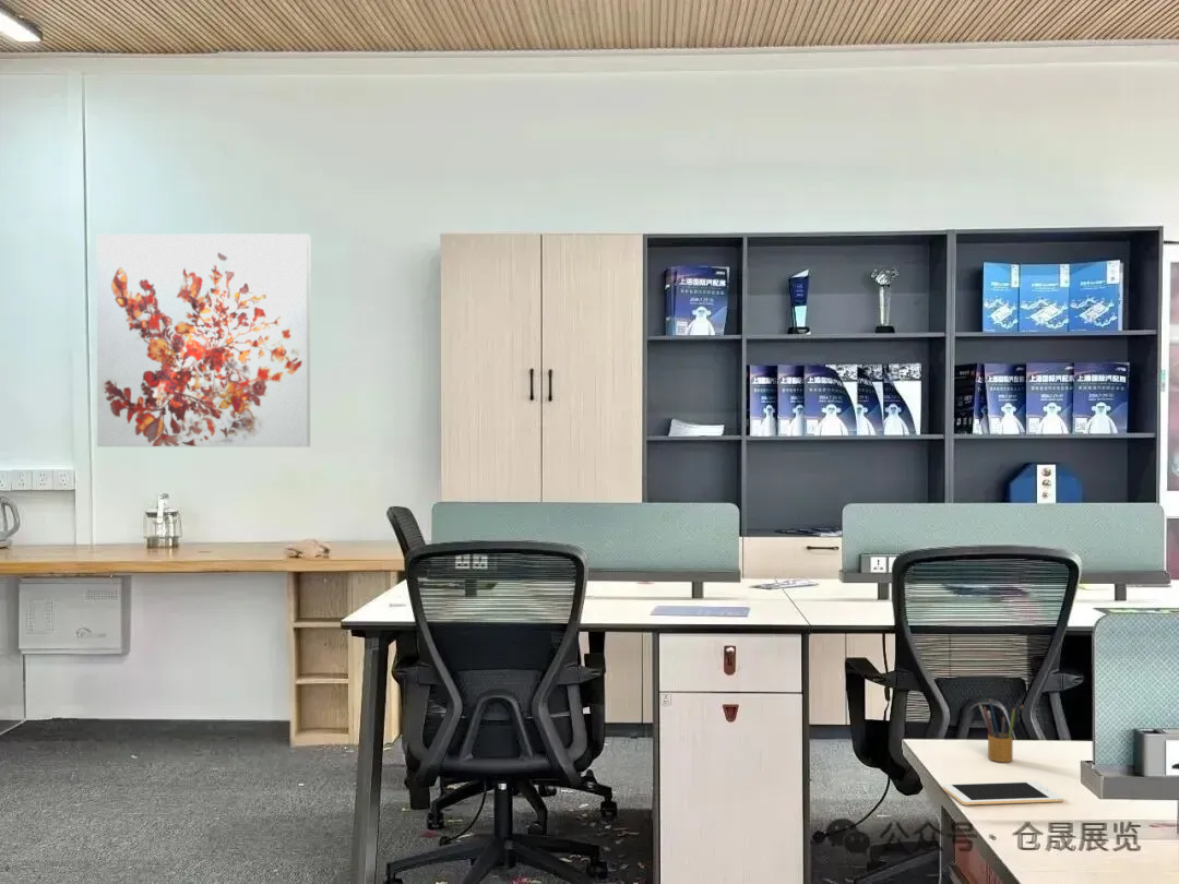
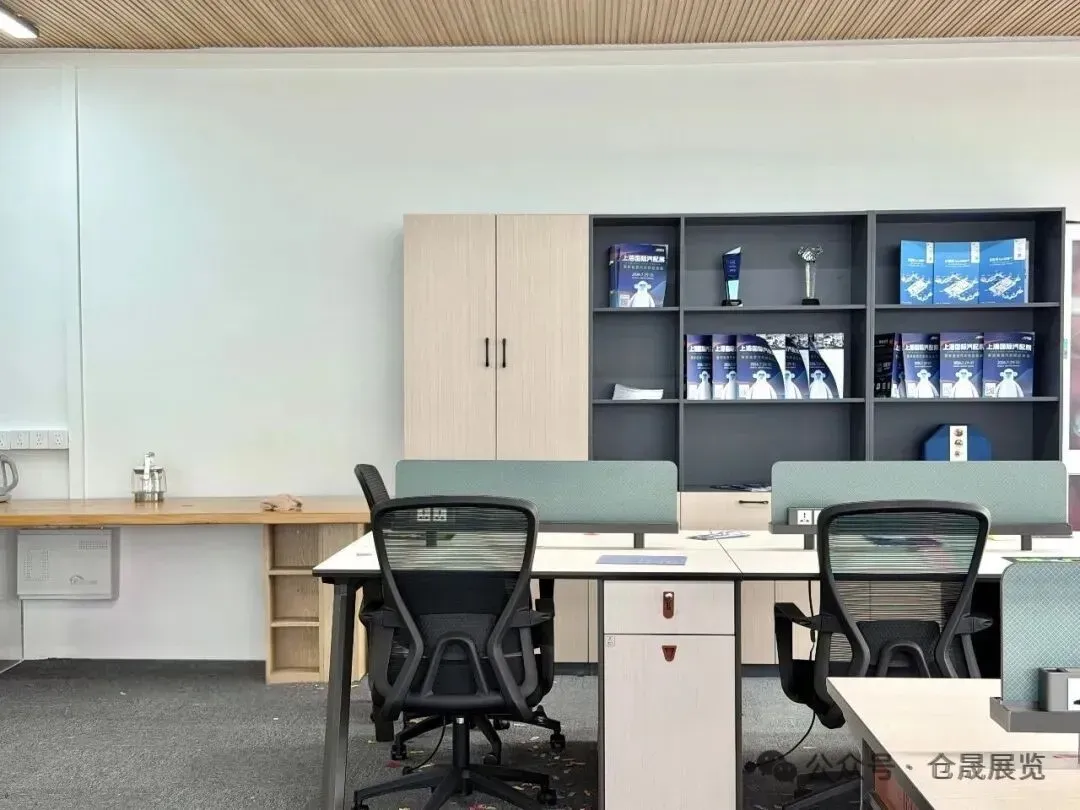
- cell phone (1001, 792)
- wall art (203, 341)
- pencil box (1001, 730)
